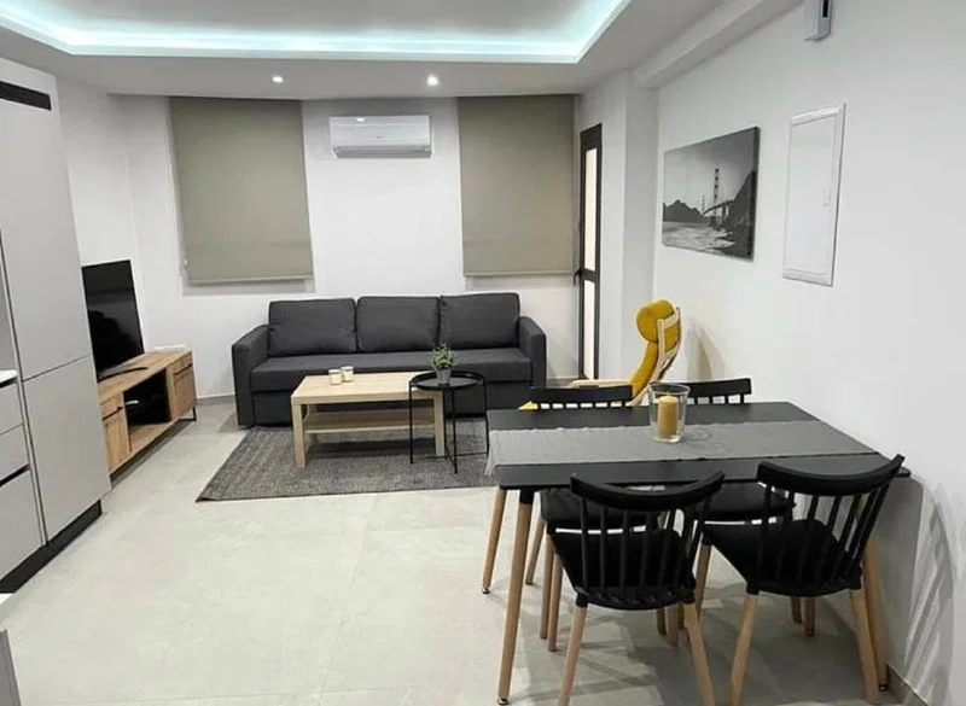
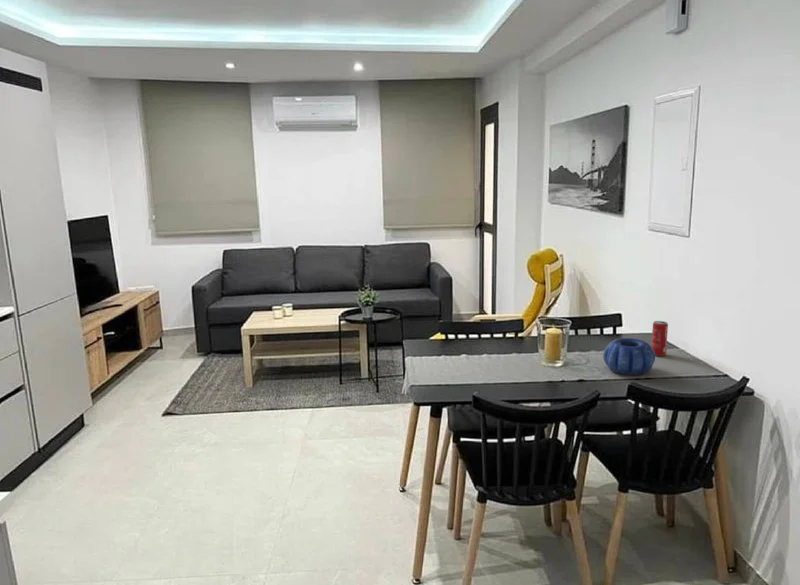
+ beverage can (659, 338)
+ decorative bowl (629, 355)
